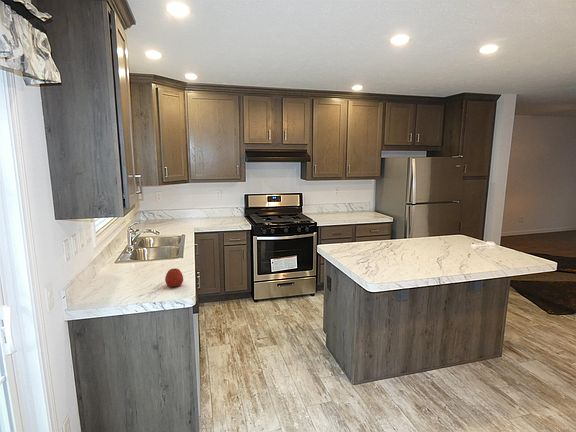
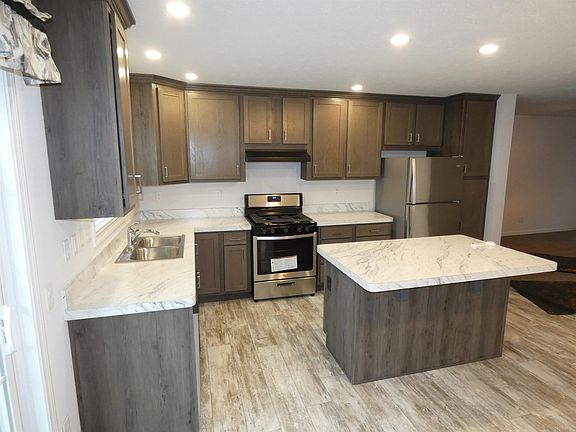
- apple (174, 276)
